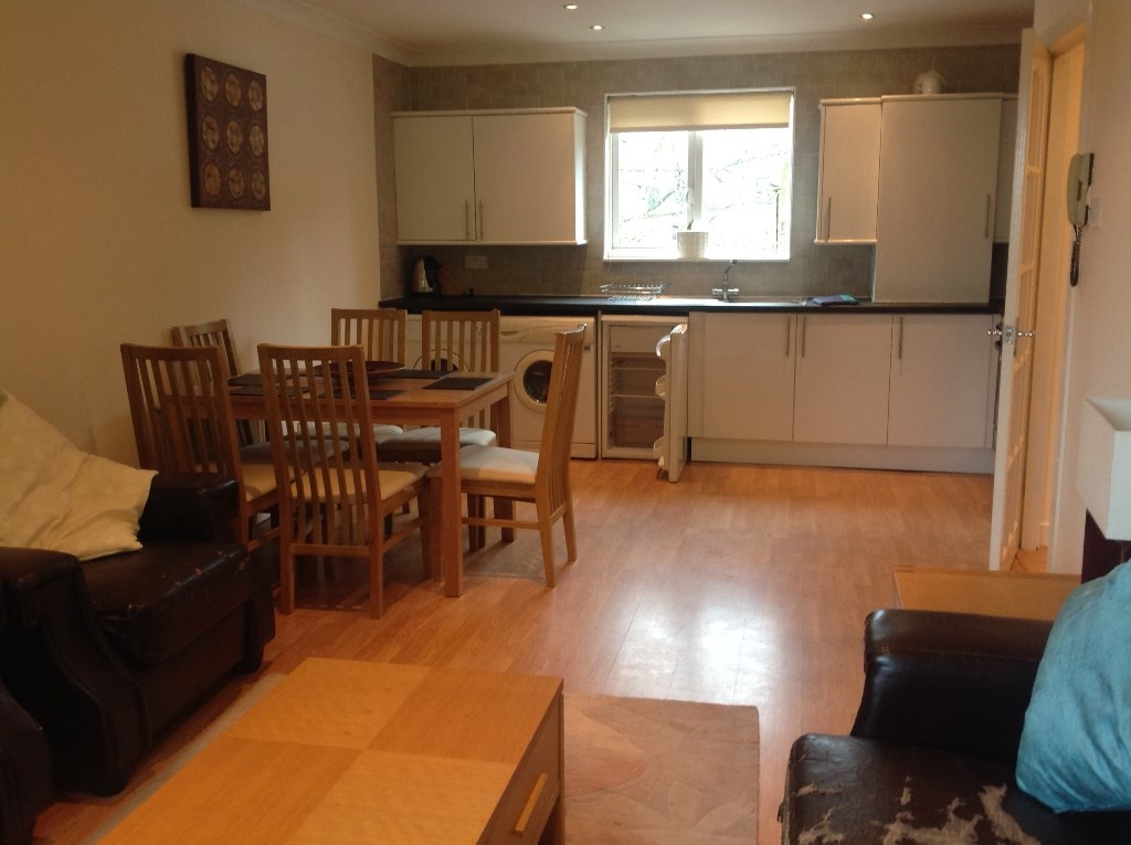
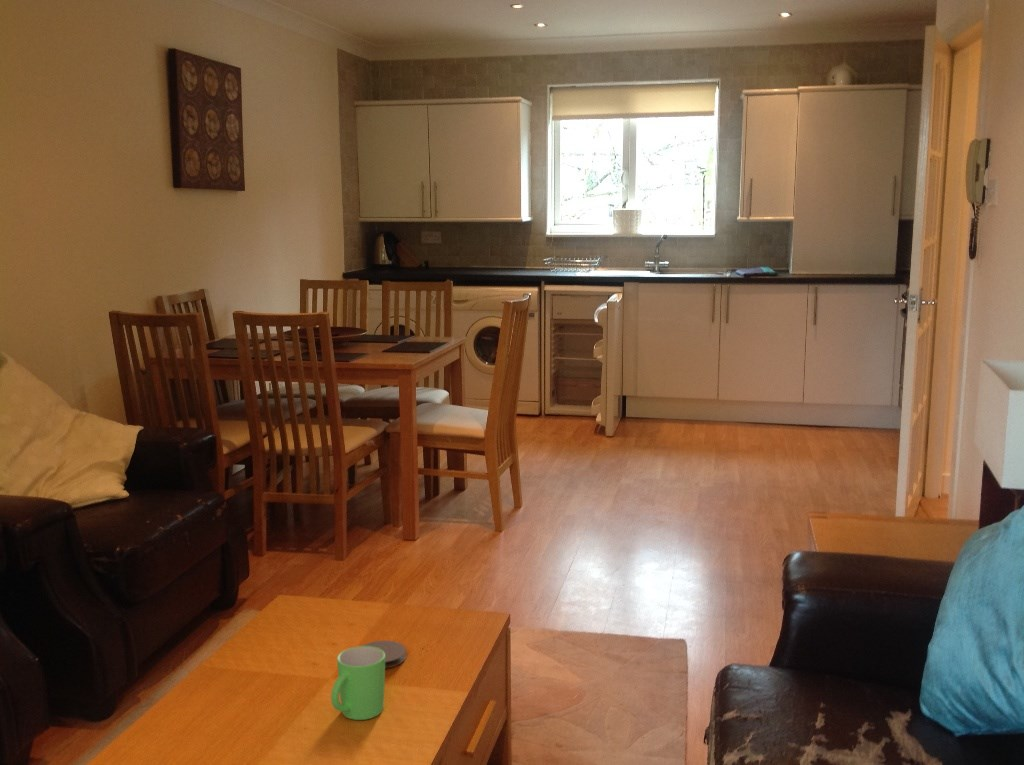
+ coaster (383, 651)
+ mug (355, 687)
